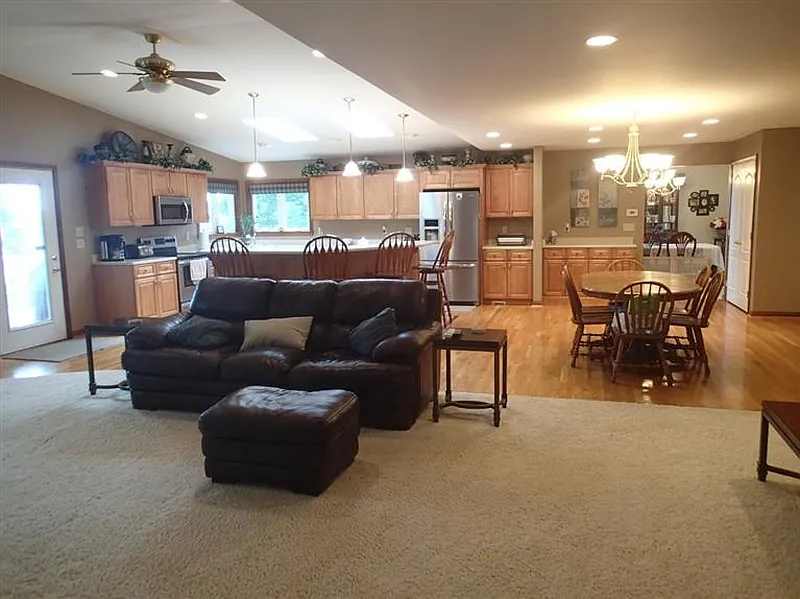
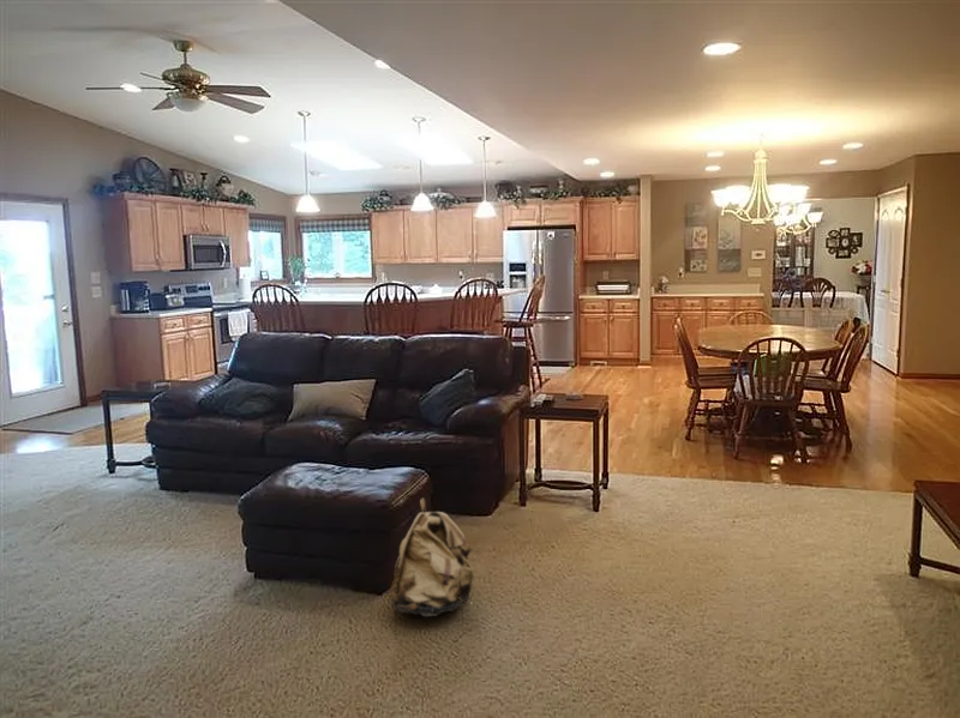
+ backpack (426, 559)
